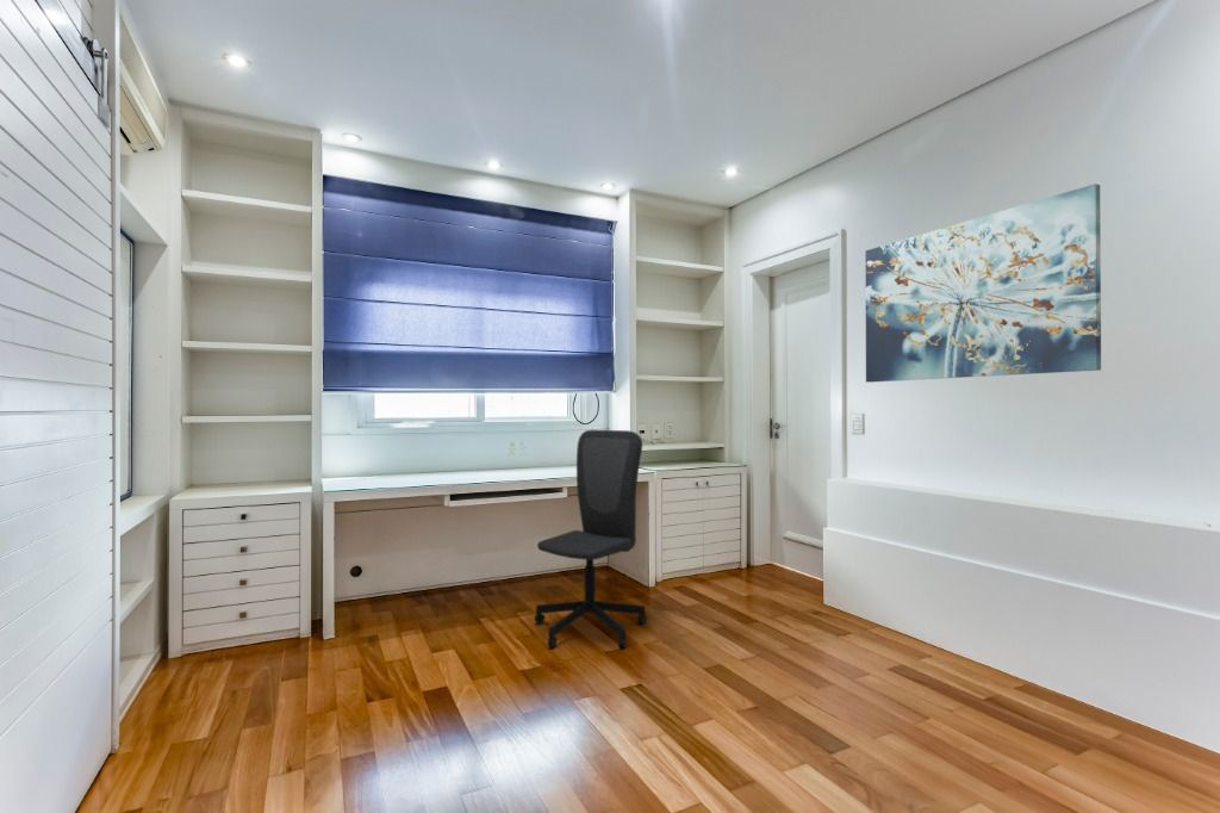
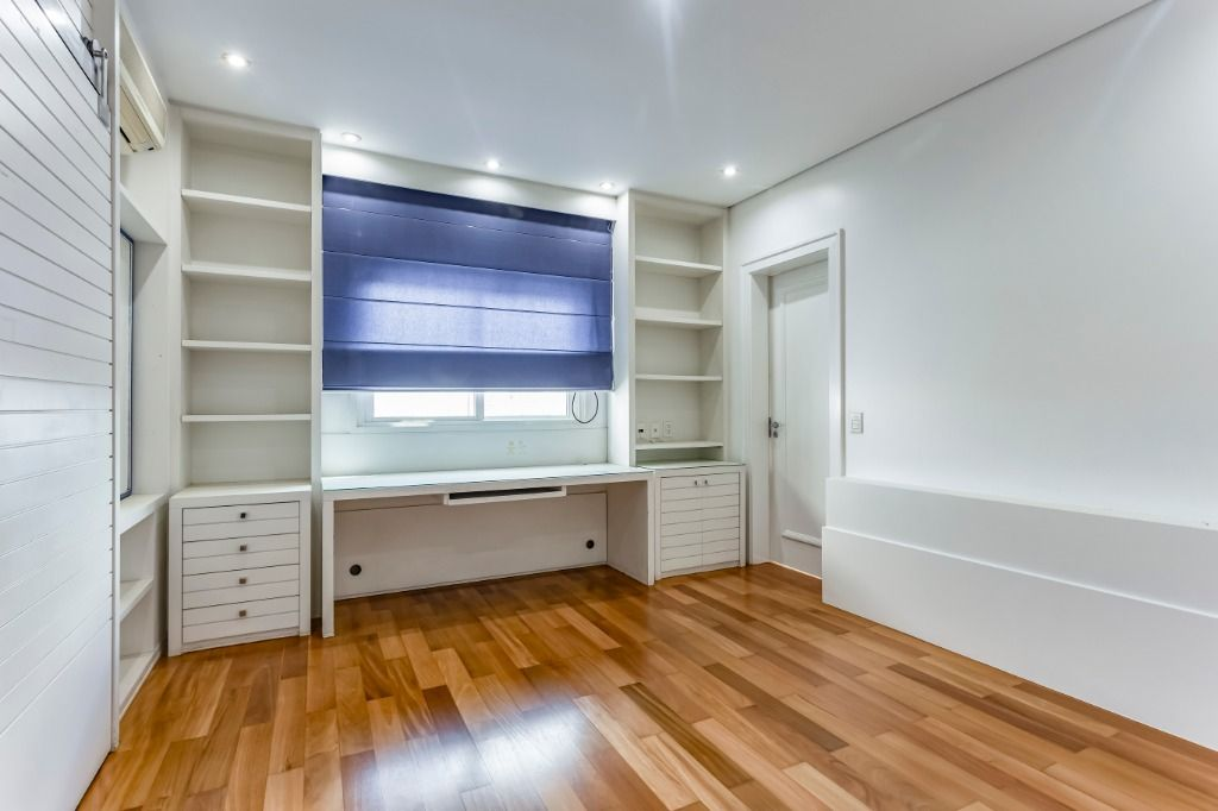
- office chair (586, 530)
- wall art (963, 299)
